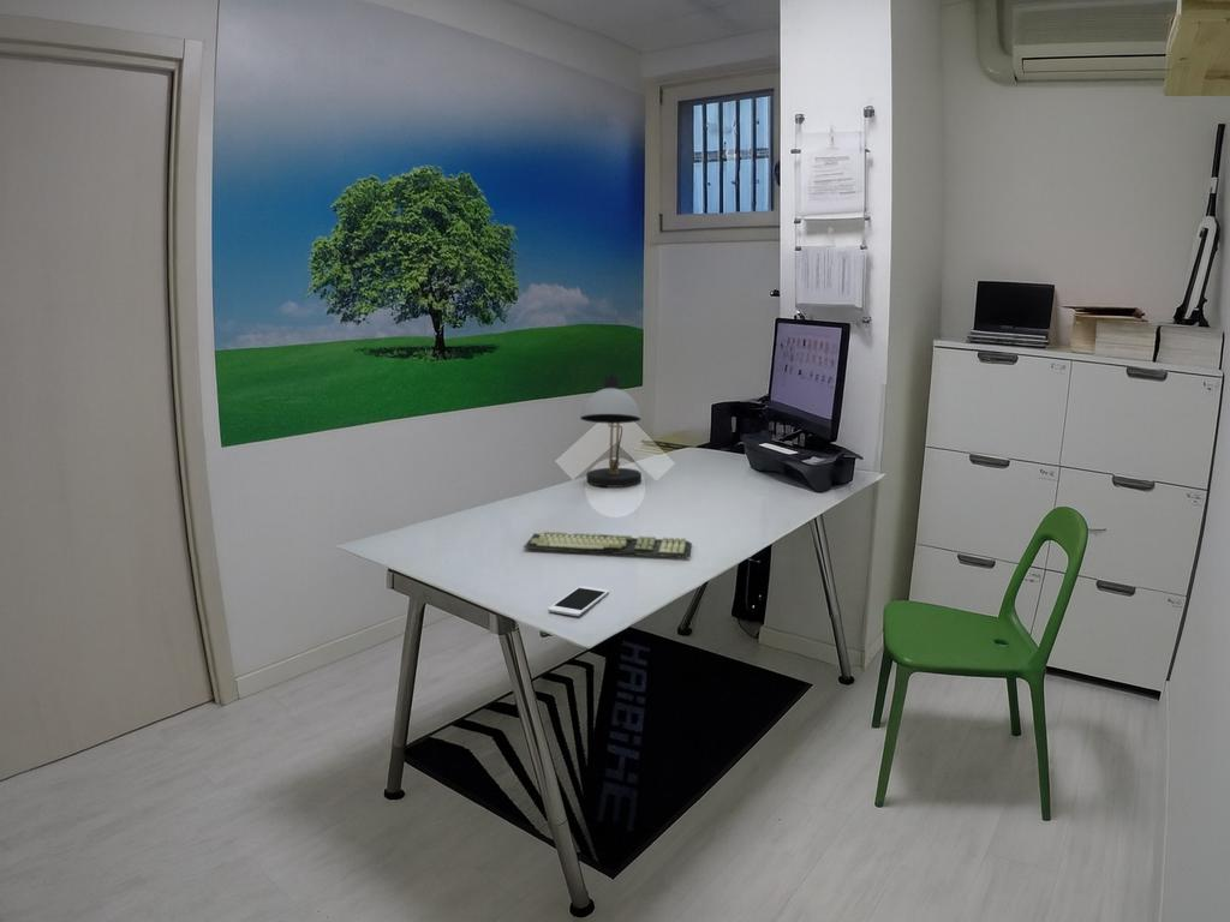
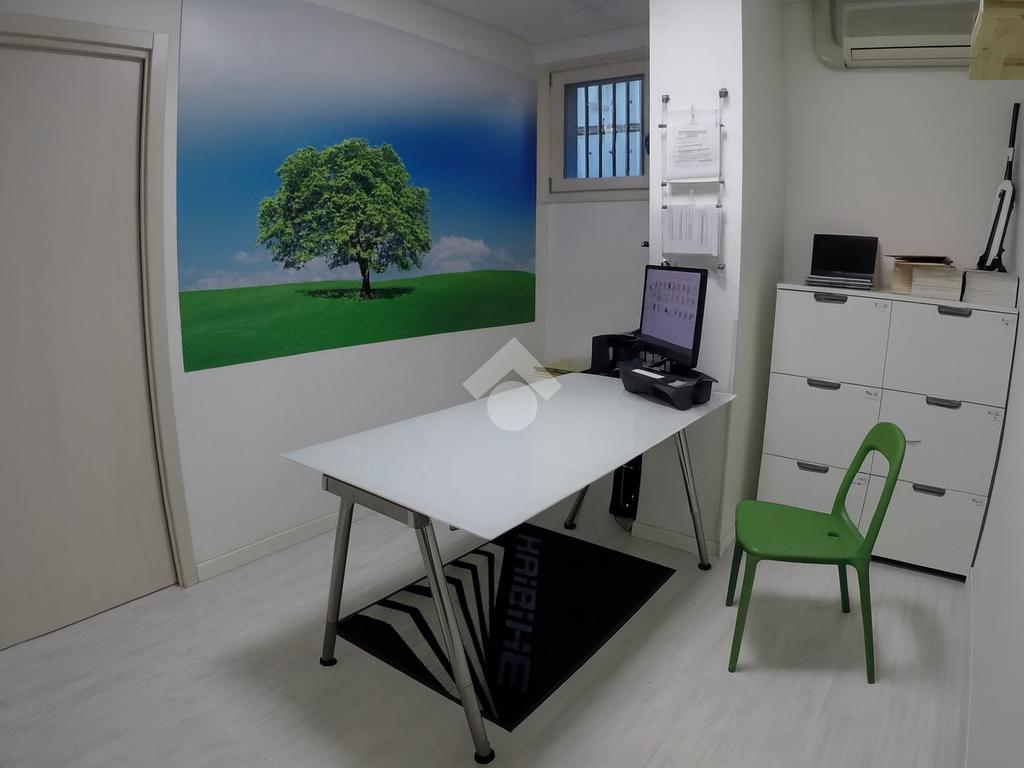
- keyboard (609, 541)
- desk lamp (613, 426)
- cell phone (579, 600)
